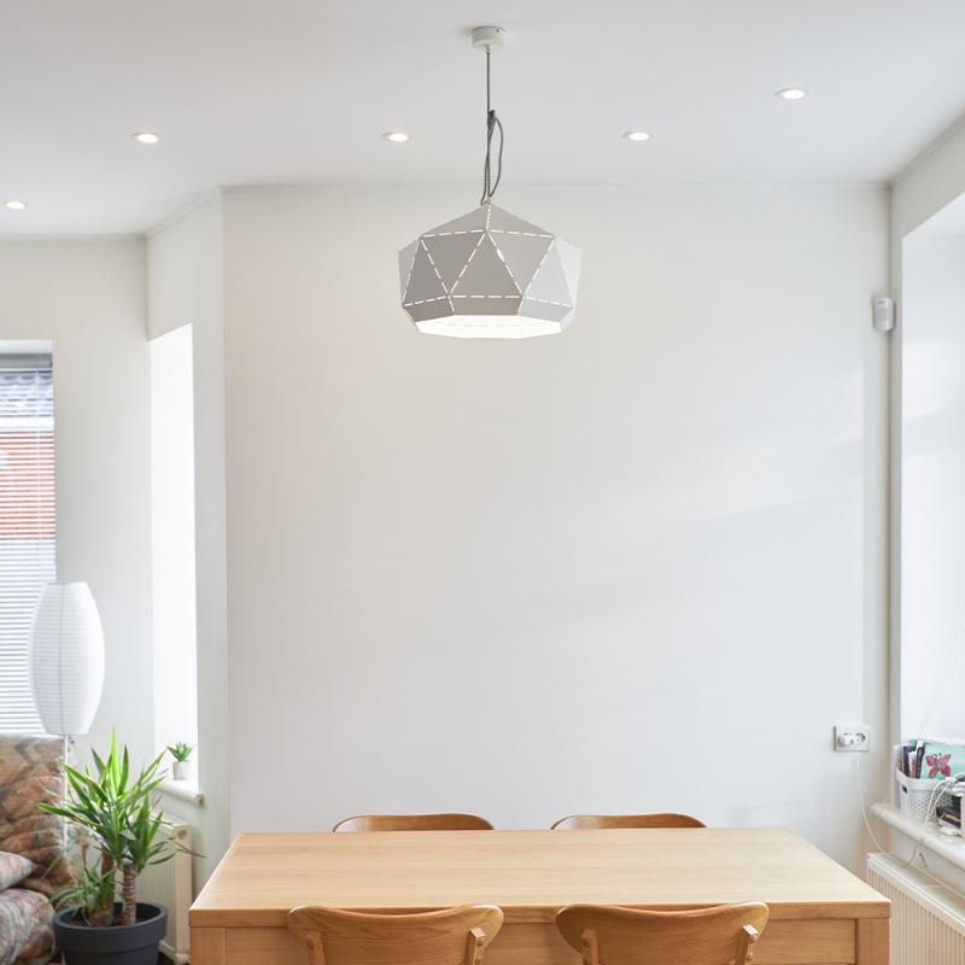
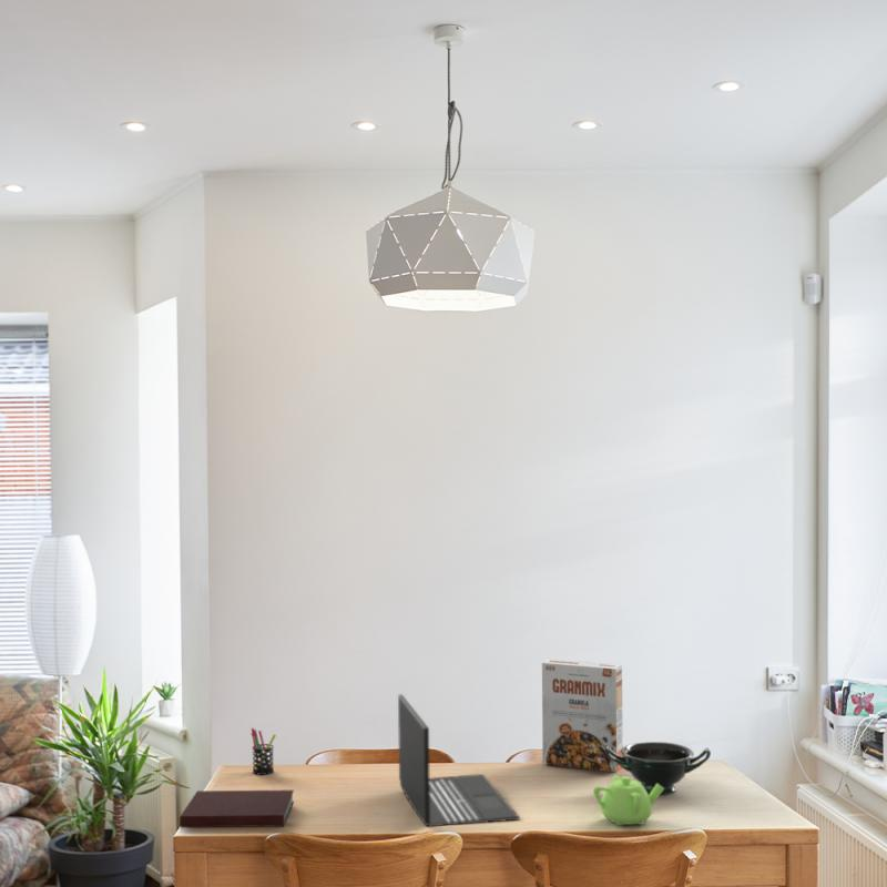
+ pen holder (261, 751)
+ teapot (629, 798)
+ bowl (656, 767)
+ notebook (238, 808)
+ laptop (456, 776)
+ cereal box (582, 714)
